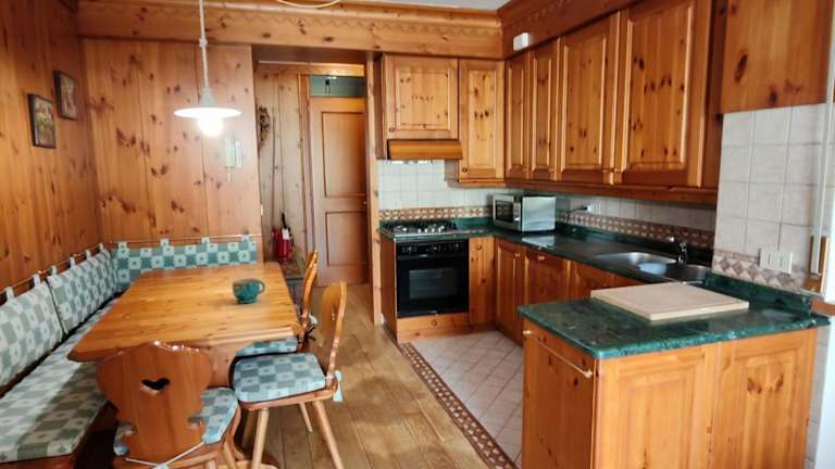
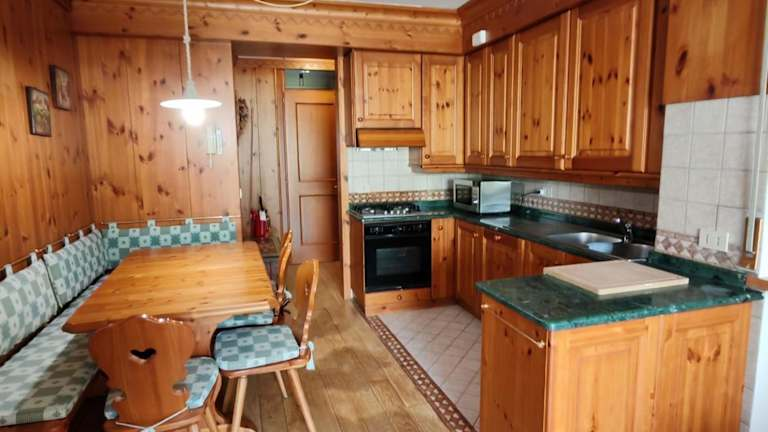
- cup (248, 290)
